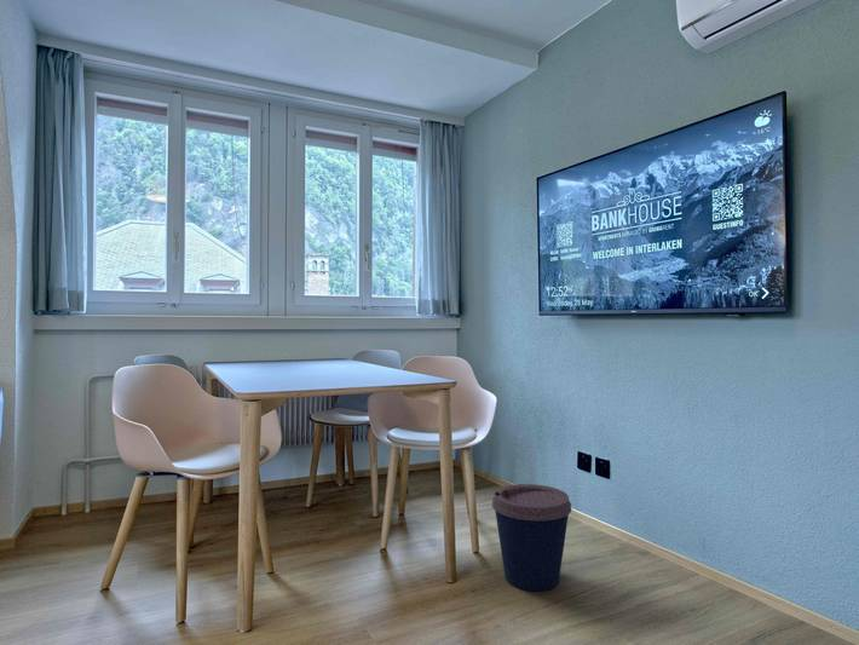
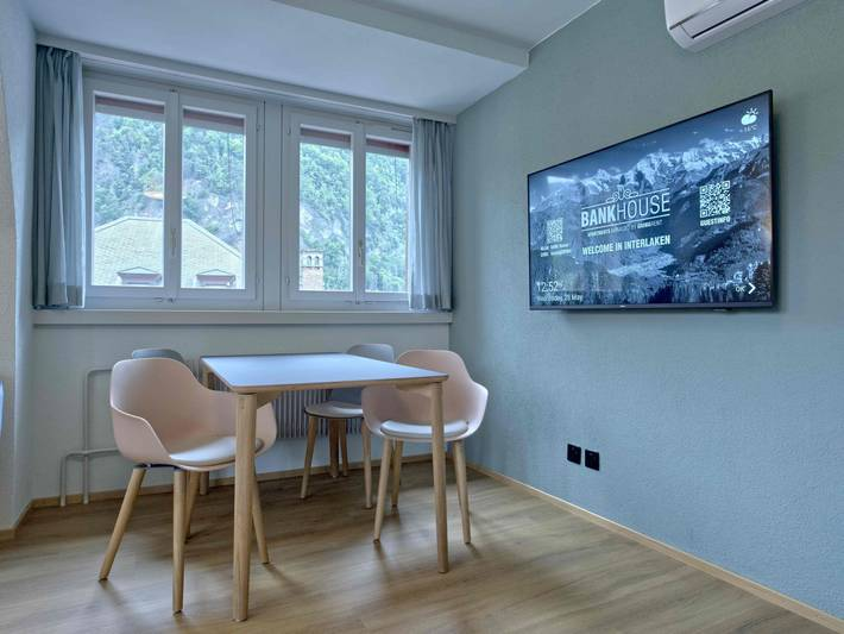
- coffee cup (531, 536)
